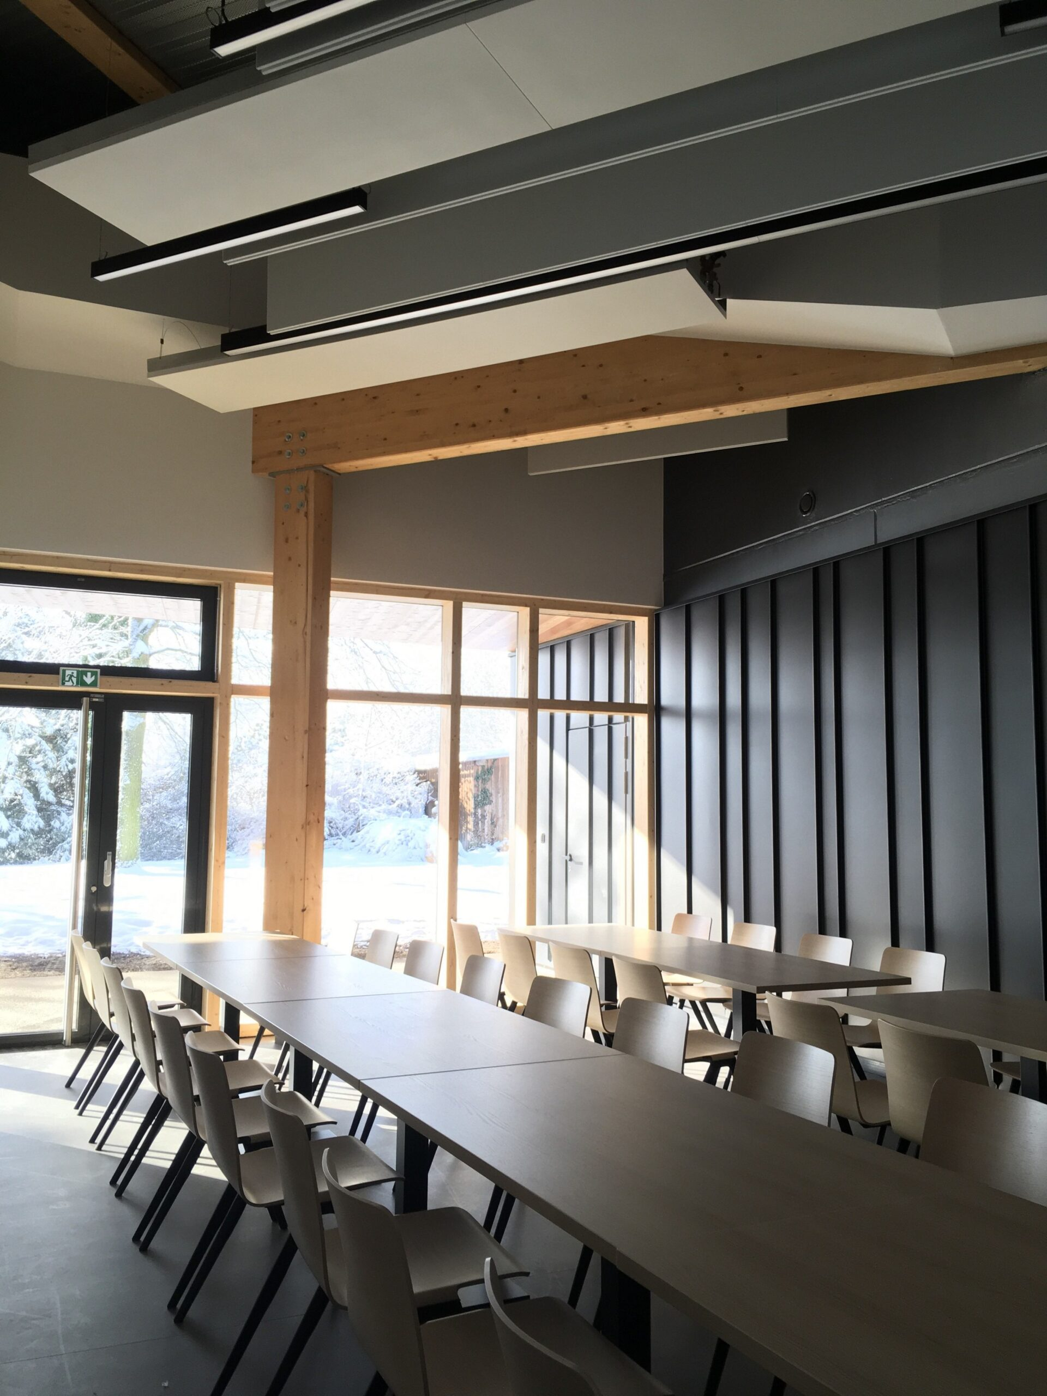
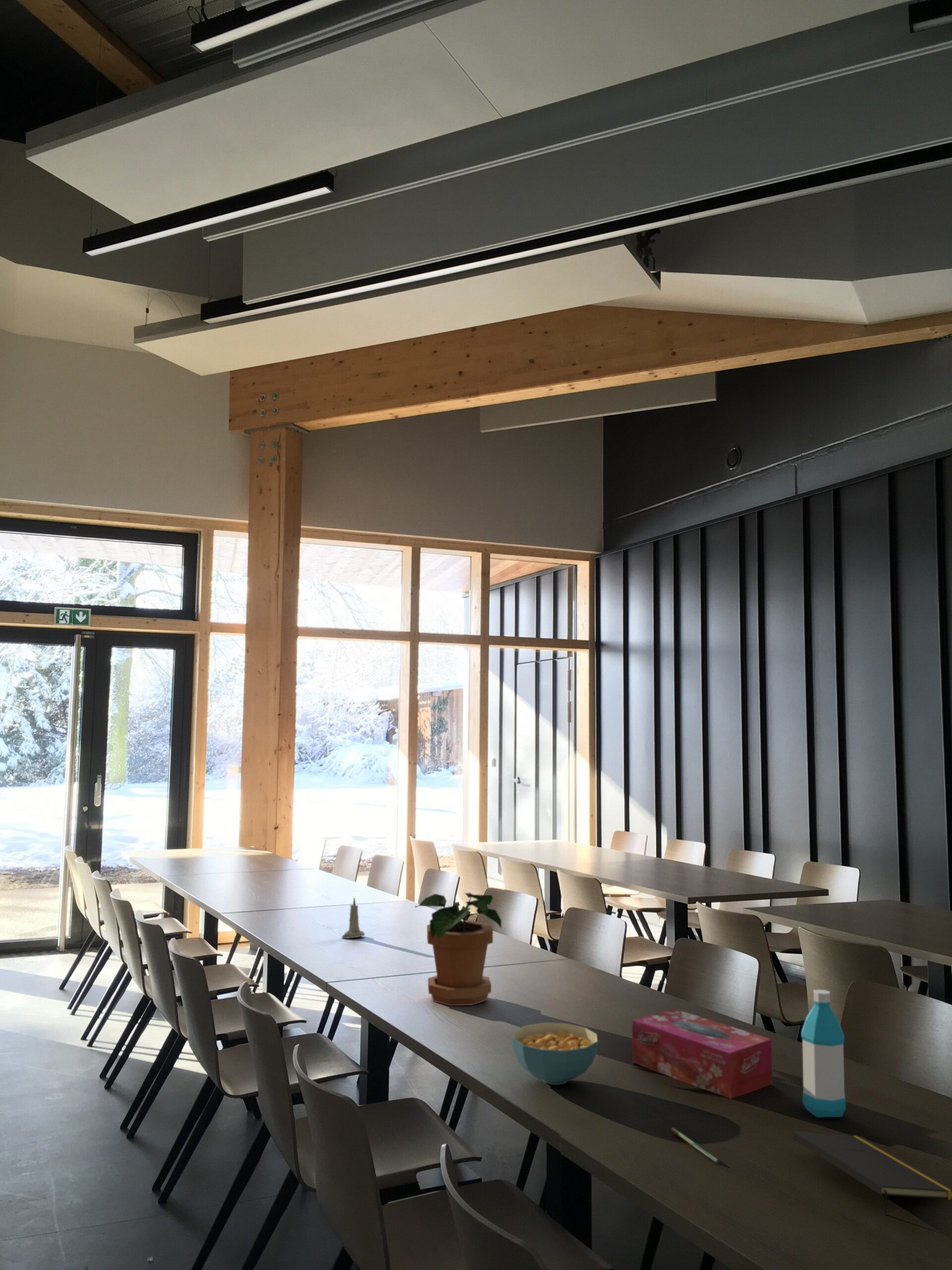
+ candle (353, 916)
+ tissue box (700, 1051)
+ notepad (870, 1163)
+ cereal bowl (555, 1058)
+ pen (694, 1144)
+ water bottle (823, 1052)
+ potted plant (451, 948)
